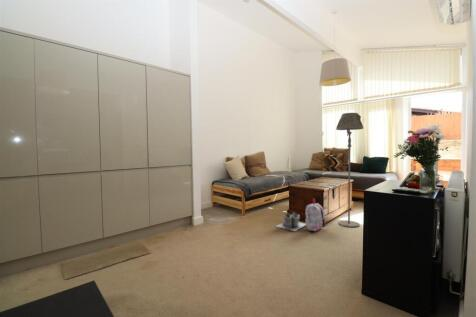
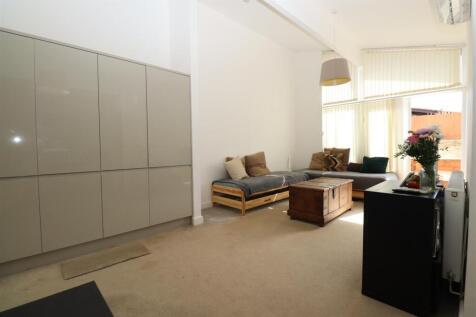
- floor lamp (349, 169)
- boots (291, 218)
- backpack (315, 214)
